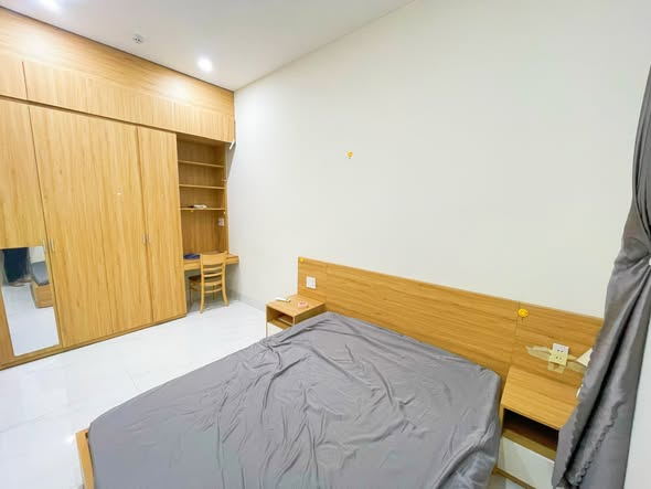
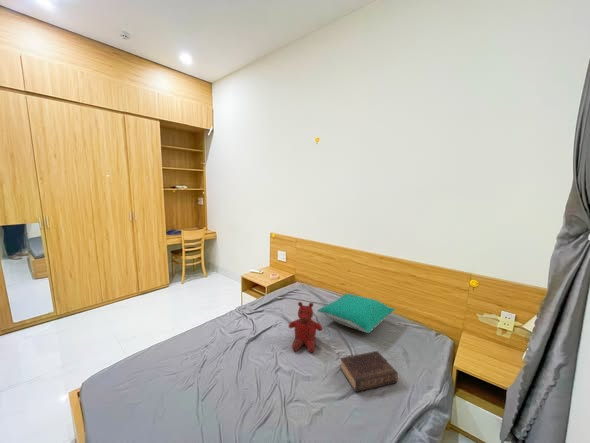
+ teddy bear (304, 325)
+ book (367, 370)
+ pillow (355, 310)
